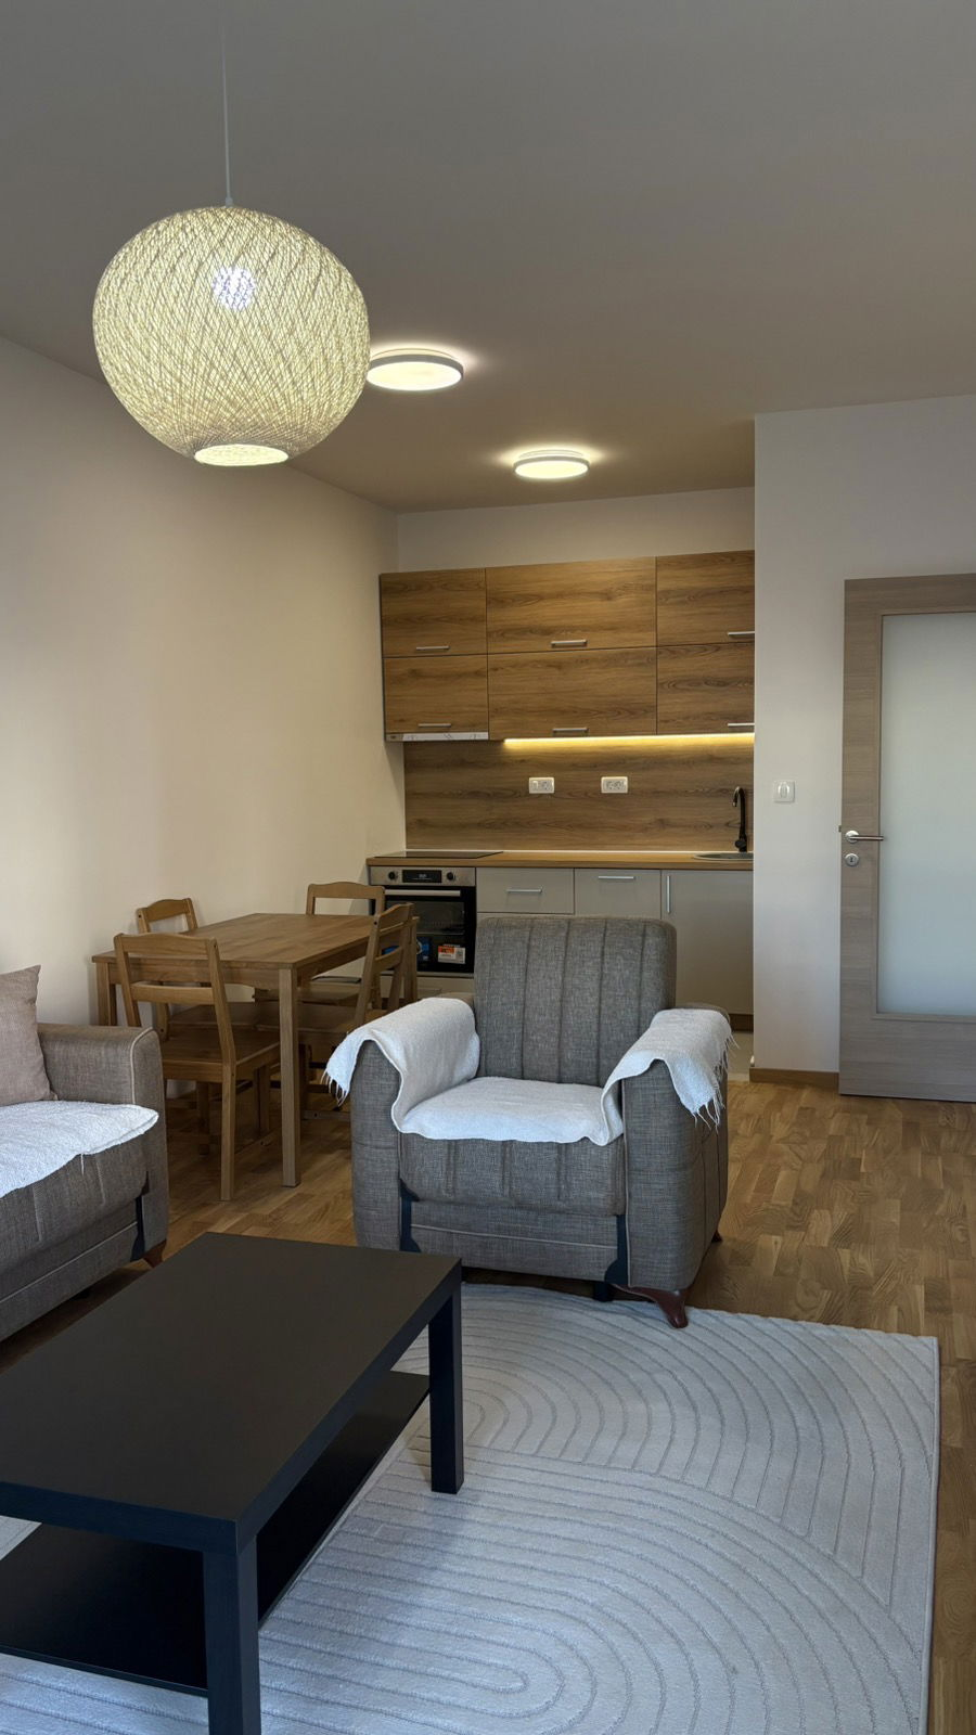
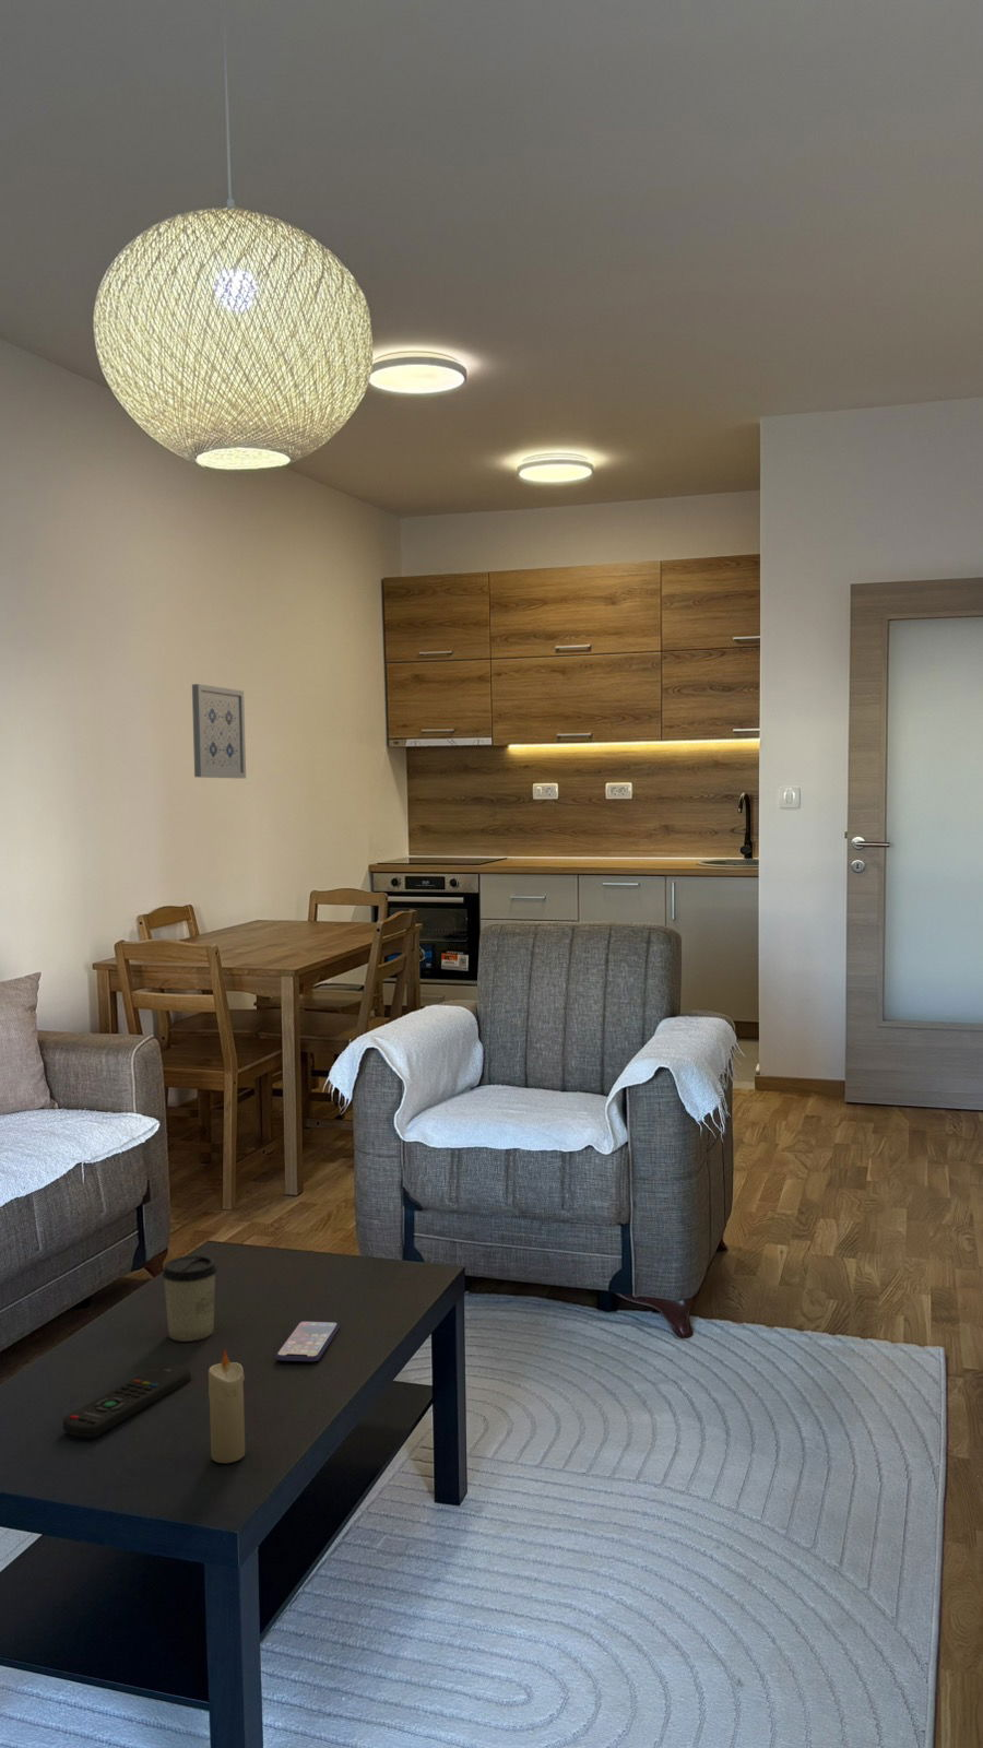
+ cup (190, 1298)
+ remote control (128, 1397)
+ candle (227, 1402)
+ wall art (220, 732)
+ smartphone (308, 1340)
